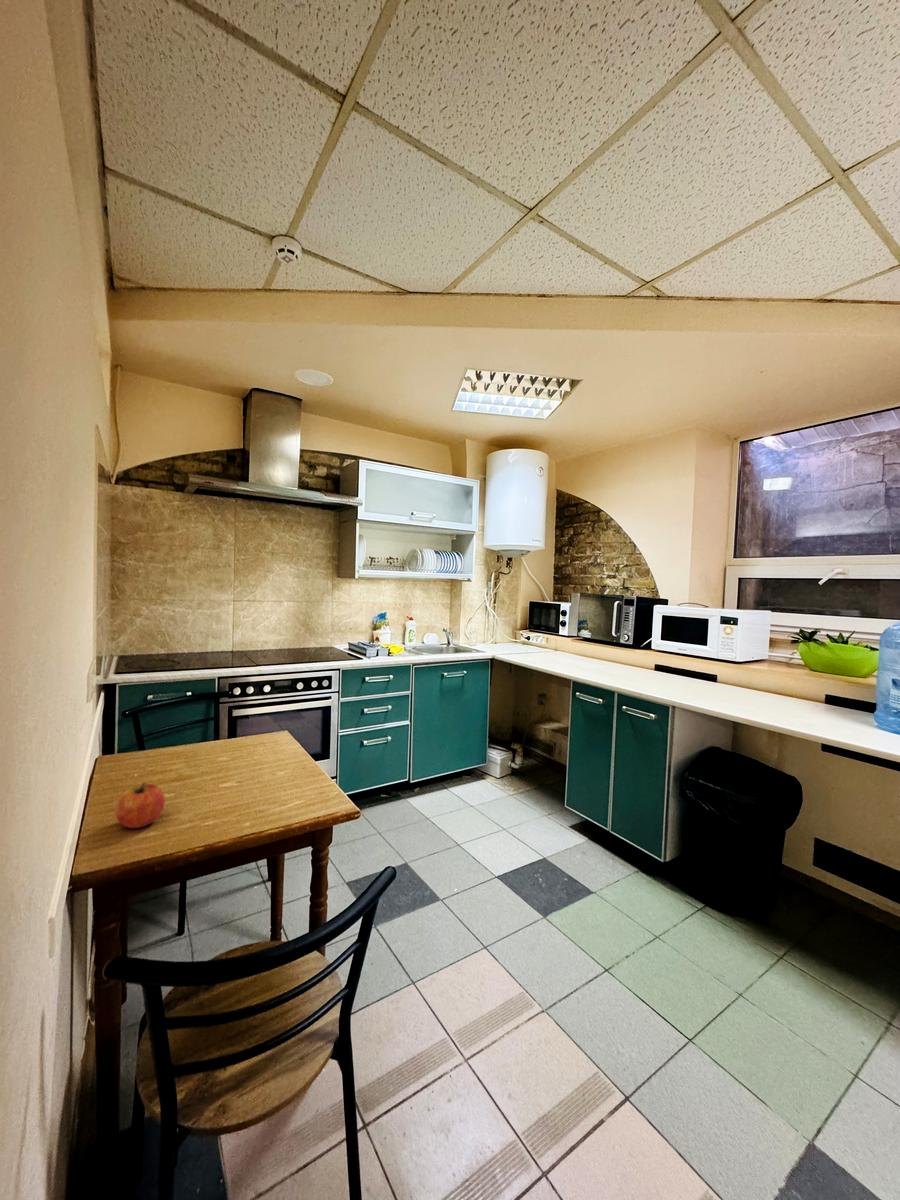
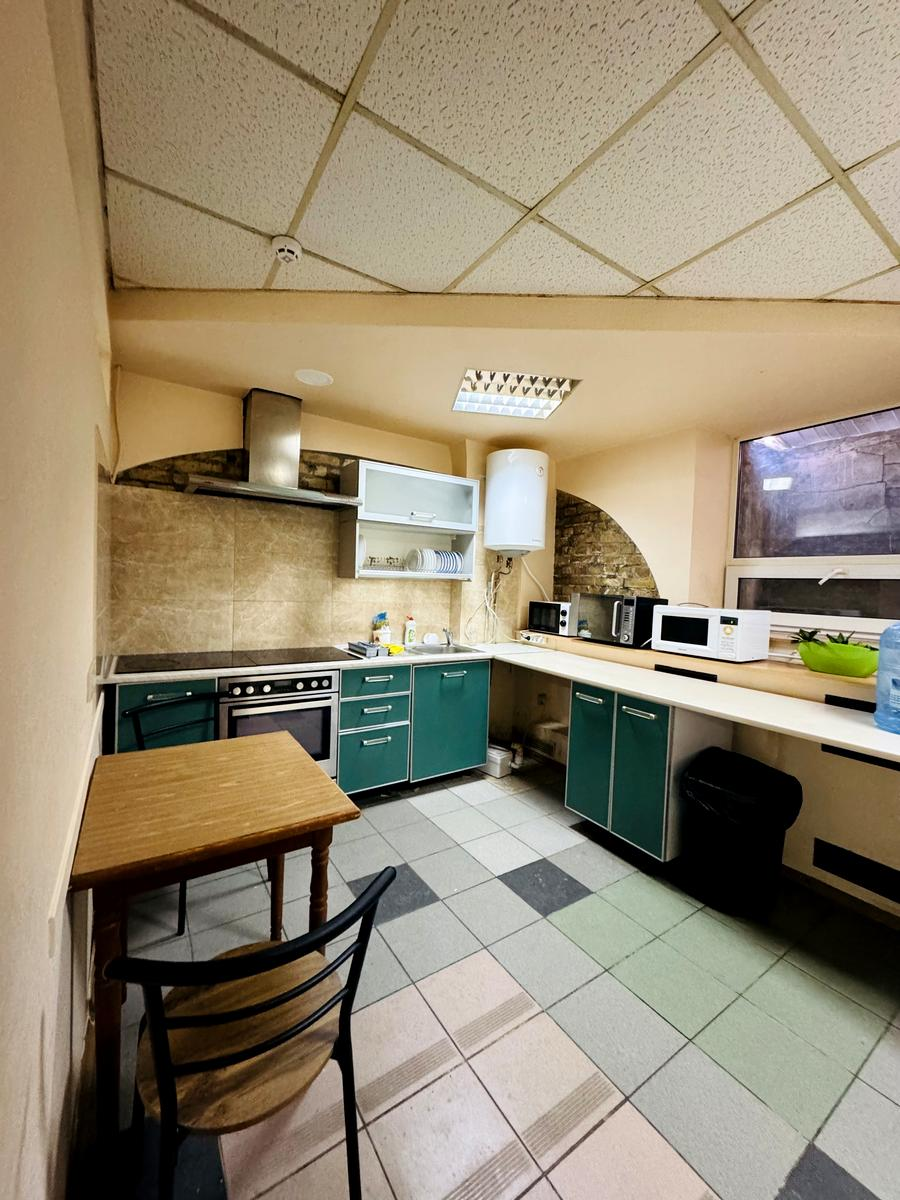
- fruit (140, 803)
